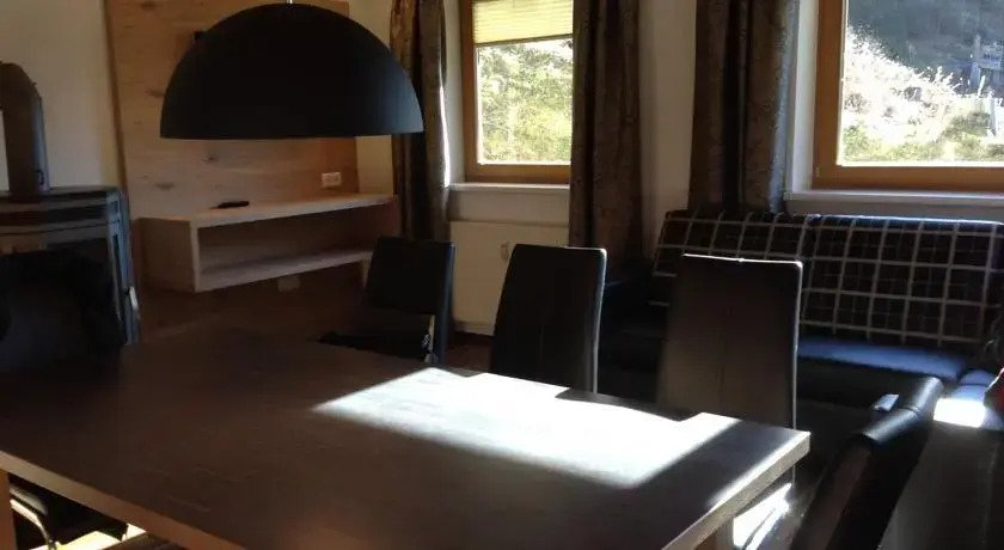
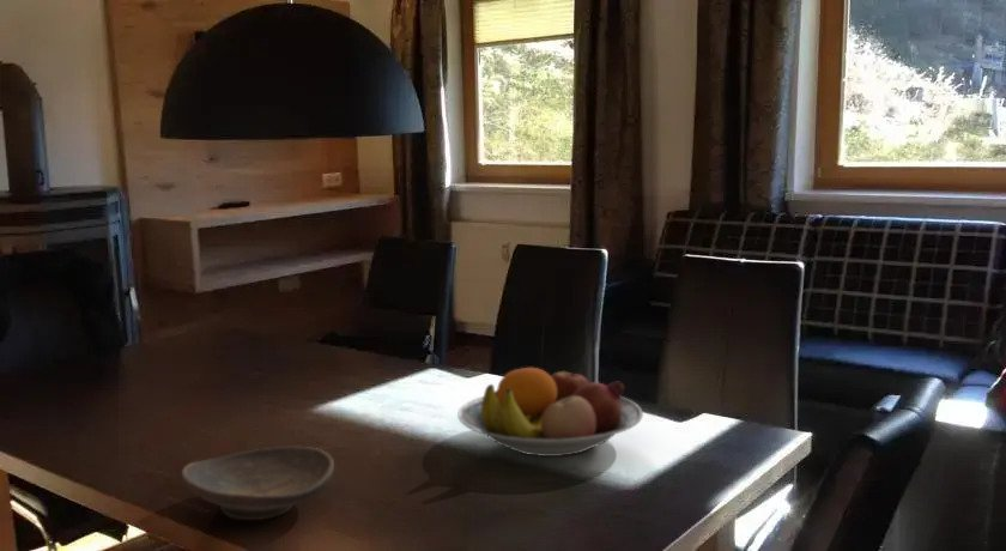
+ fruit bowl (550, 404)
+ decorative bowl (260, 484)
